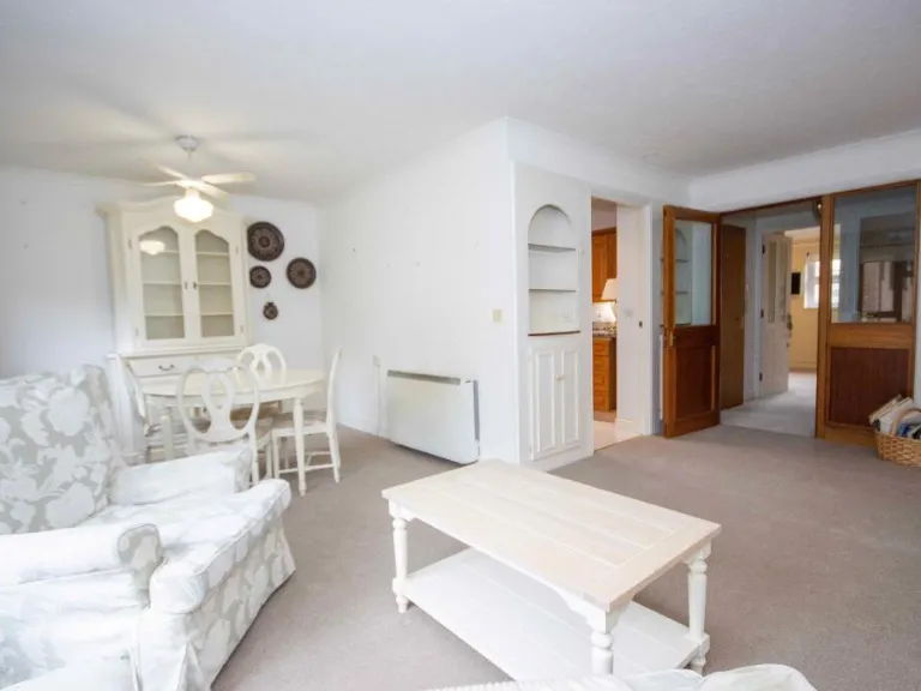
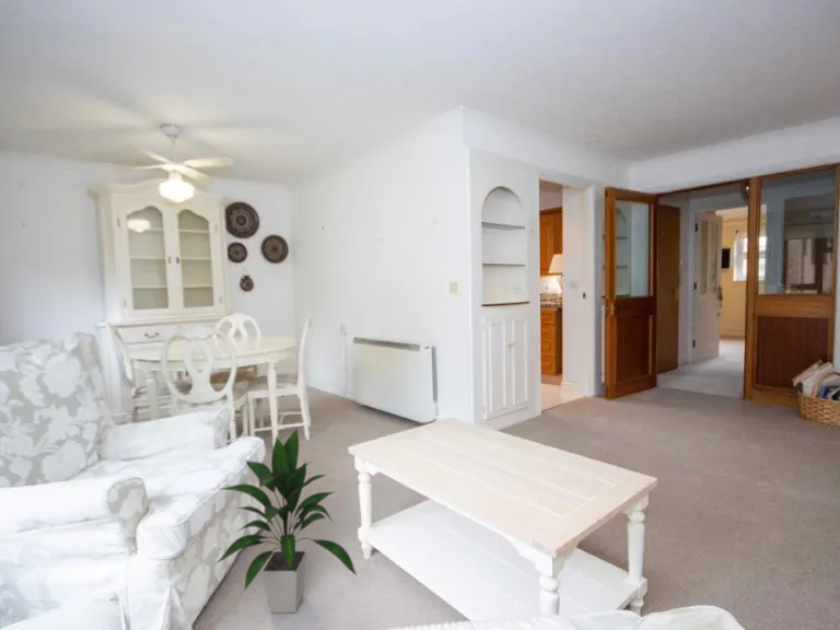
+ indoor plant (287, 524)
